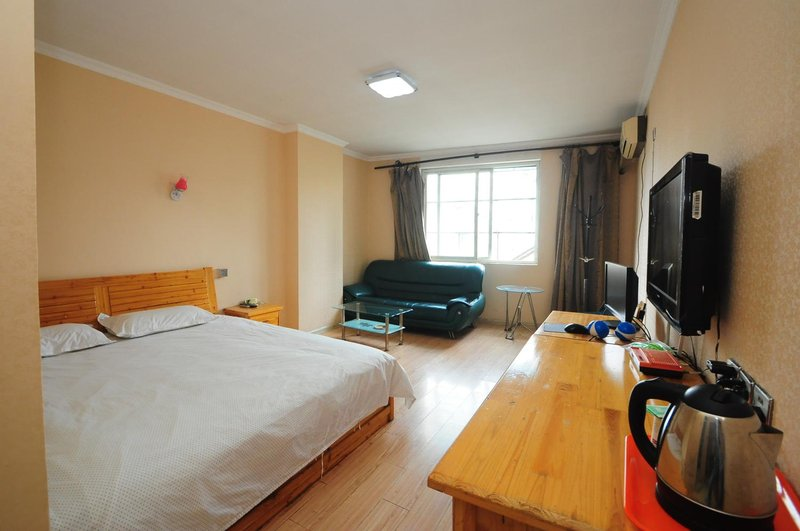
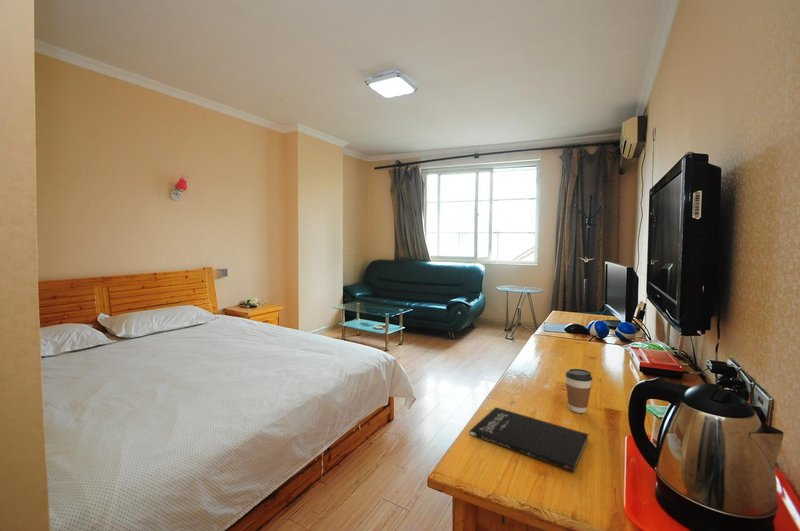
+ notebook (528, 434)
+ coffee cup (578, 390)
